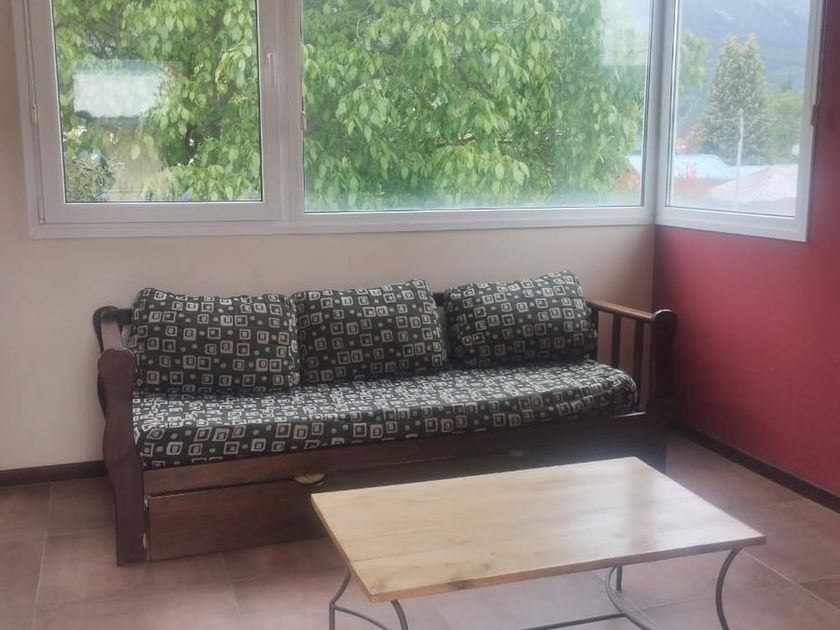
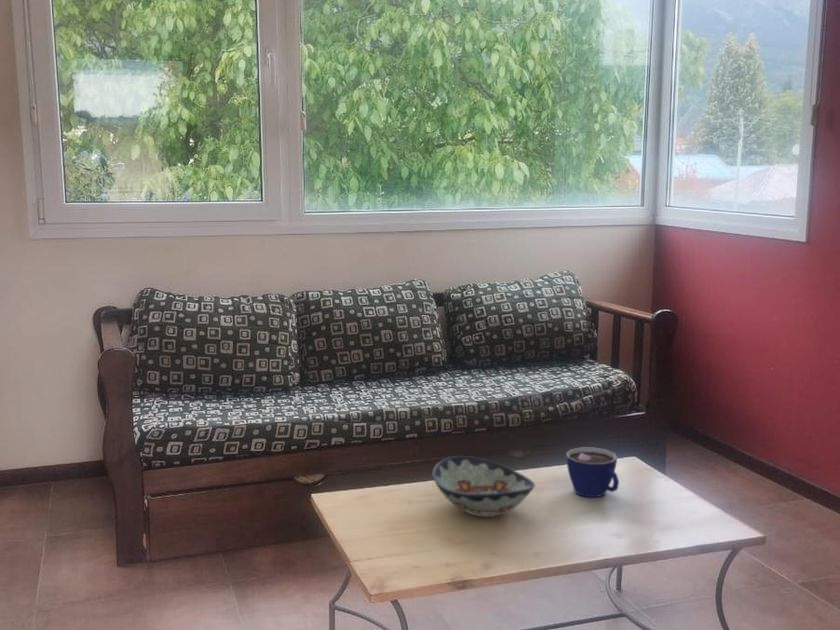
+ decorative bowl (482, 491)
+ cup (596, 475)
